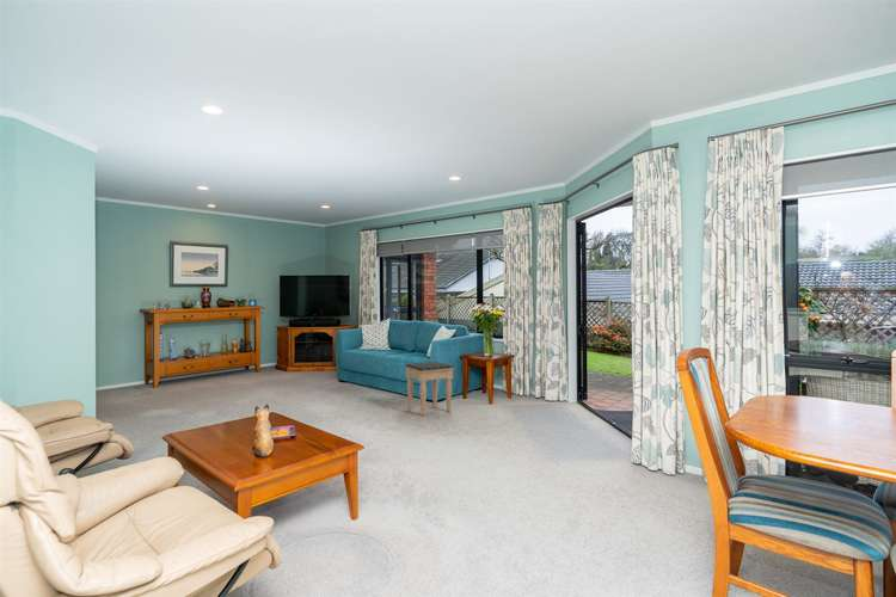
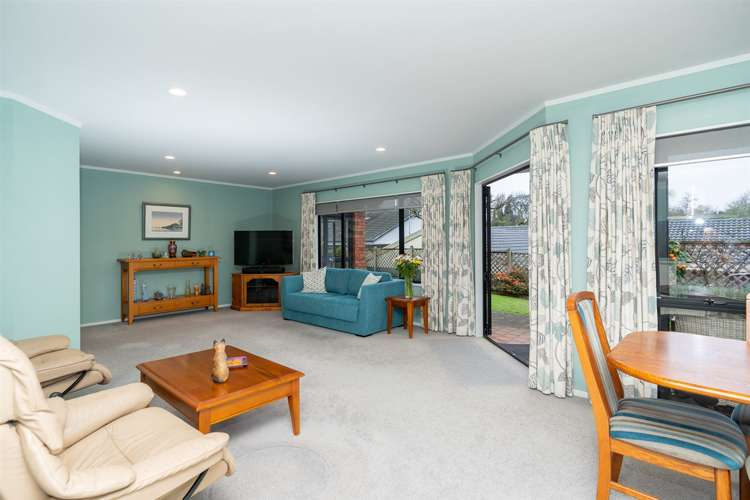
- footstool (425, 387)
